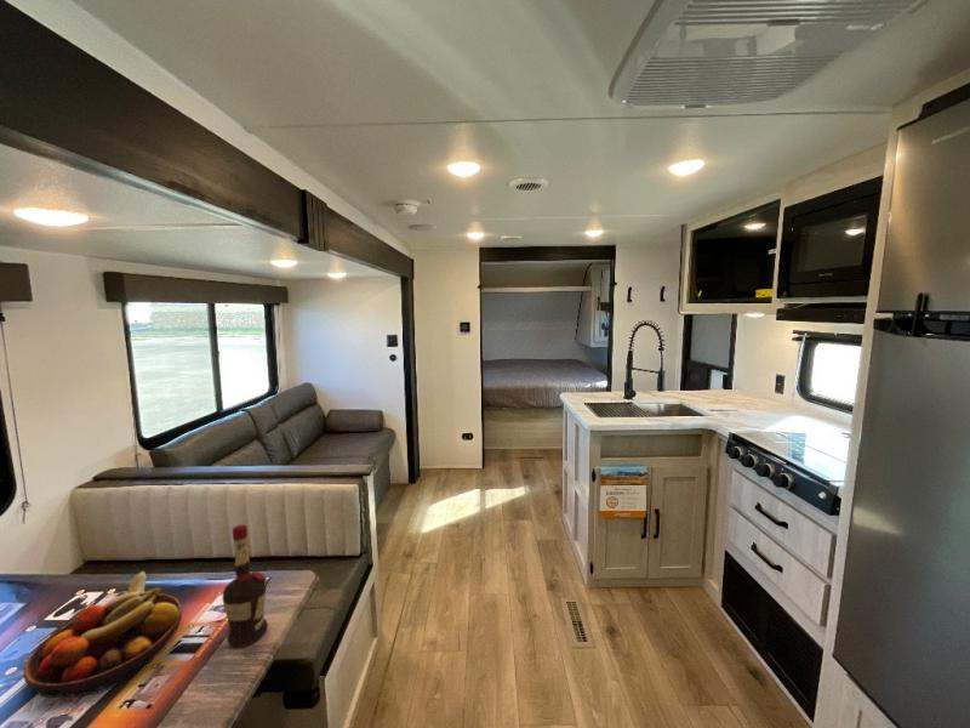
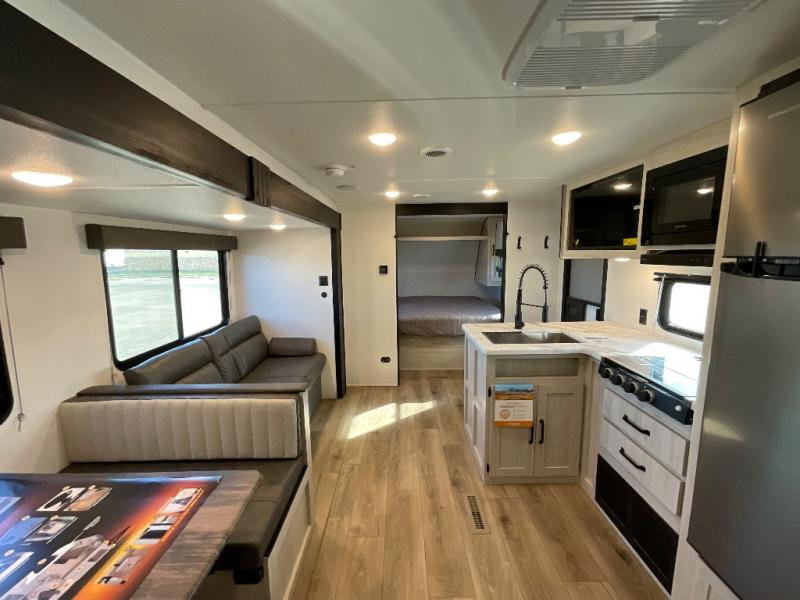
- liquor (244, 580)
- fruit bowl (109, 629)
